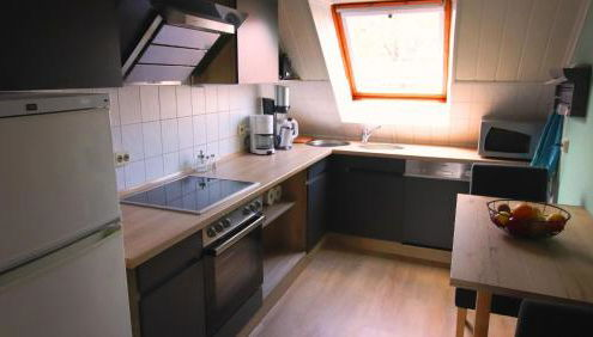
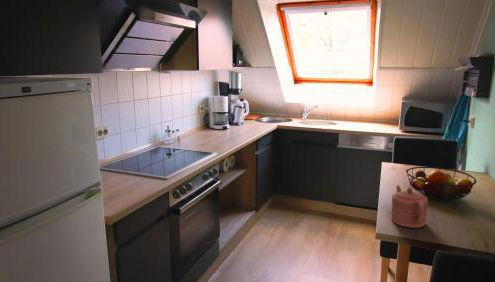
+ teapot (409, 204)
